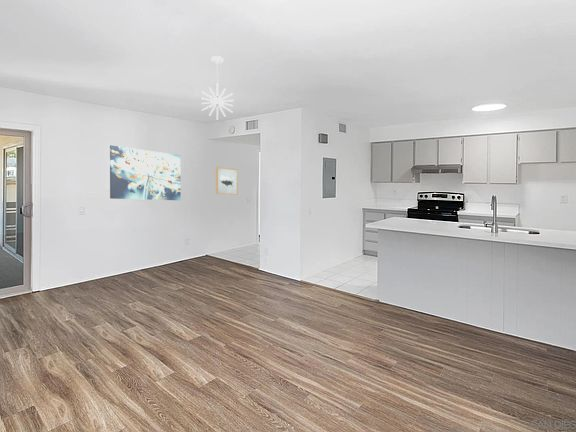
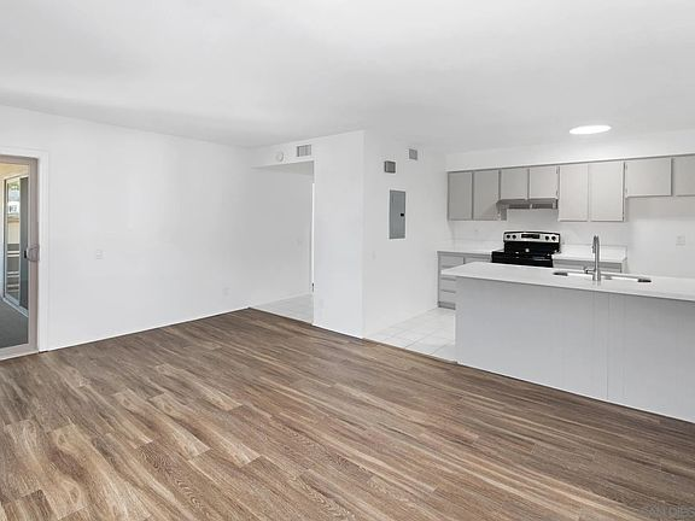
- wall art (227, 181)
- pendant light (217, 88)
- wall art (148, 175)
